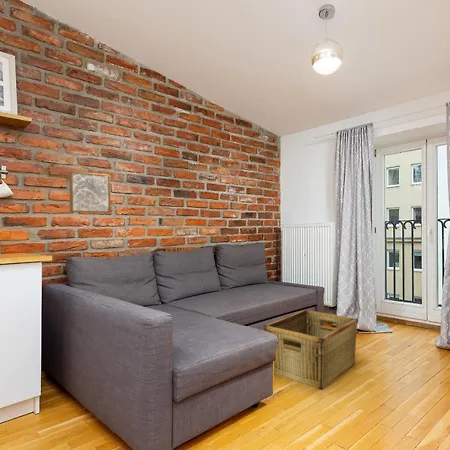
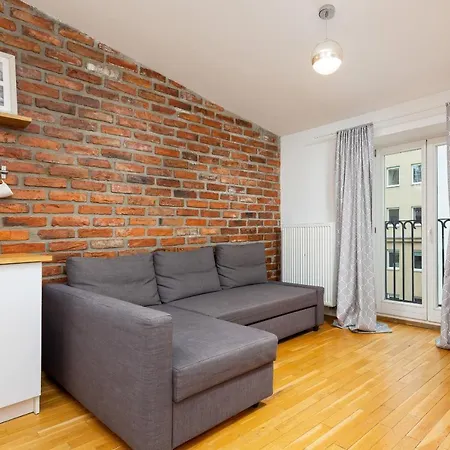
- hamper (312, 345)
- wall art (90, 192)
